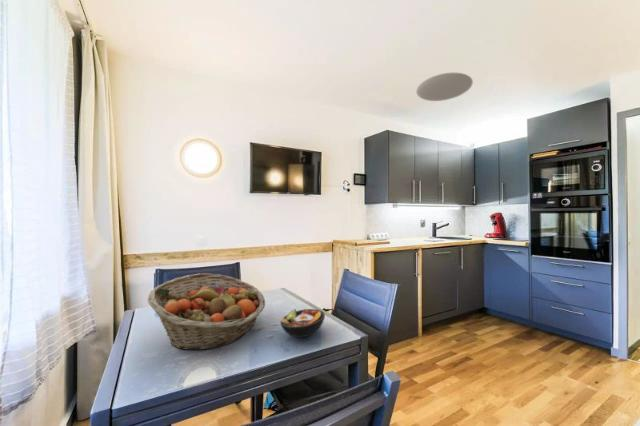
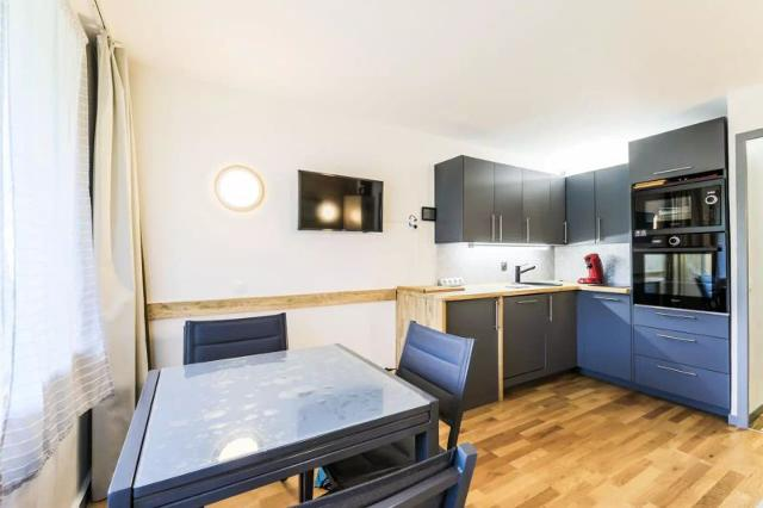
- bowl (303, 323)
- fruit basket (212, 305)
- ceiling light (443, 87)
